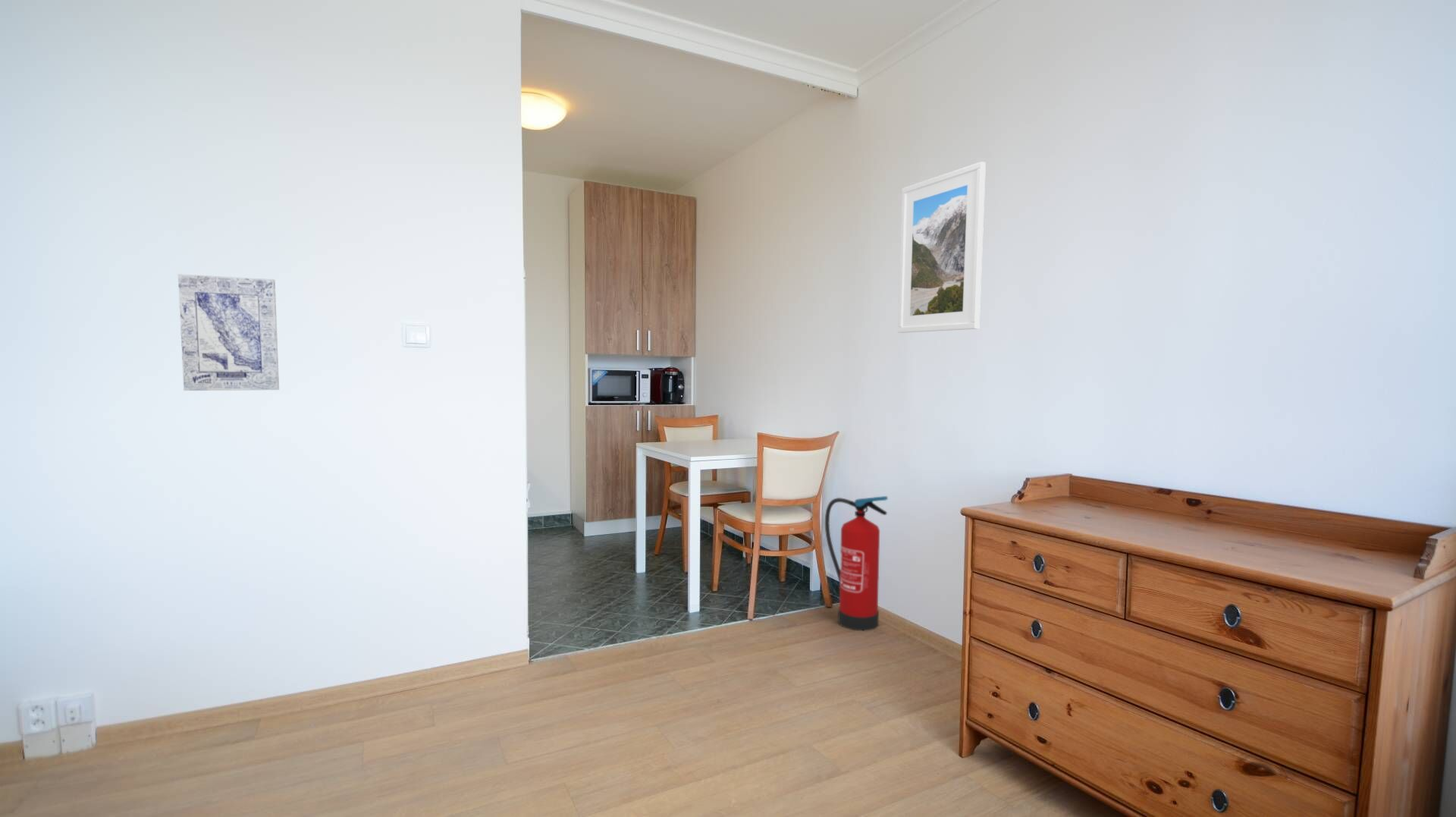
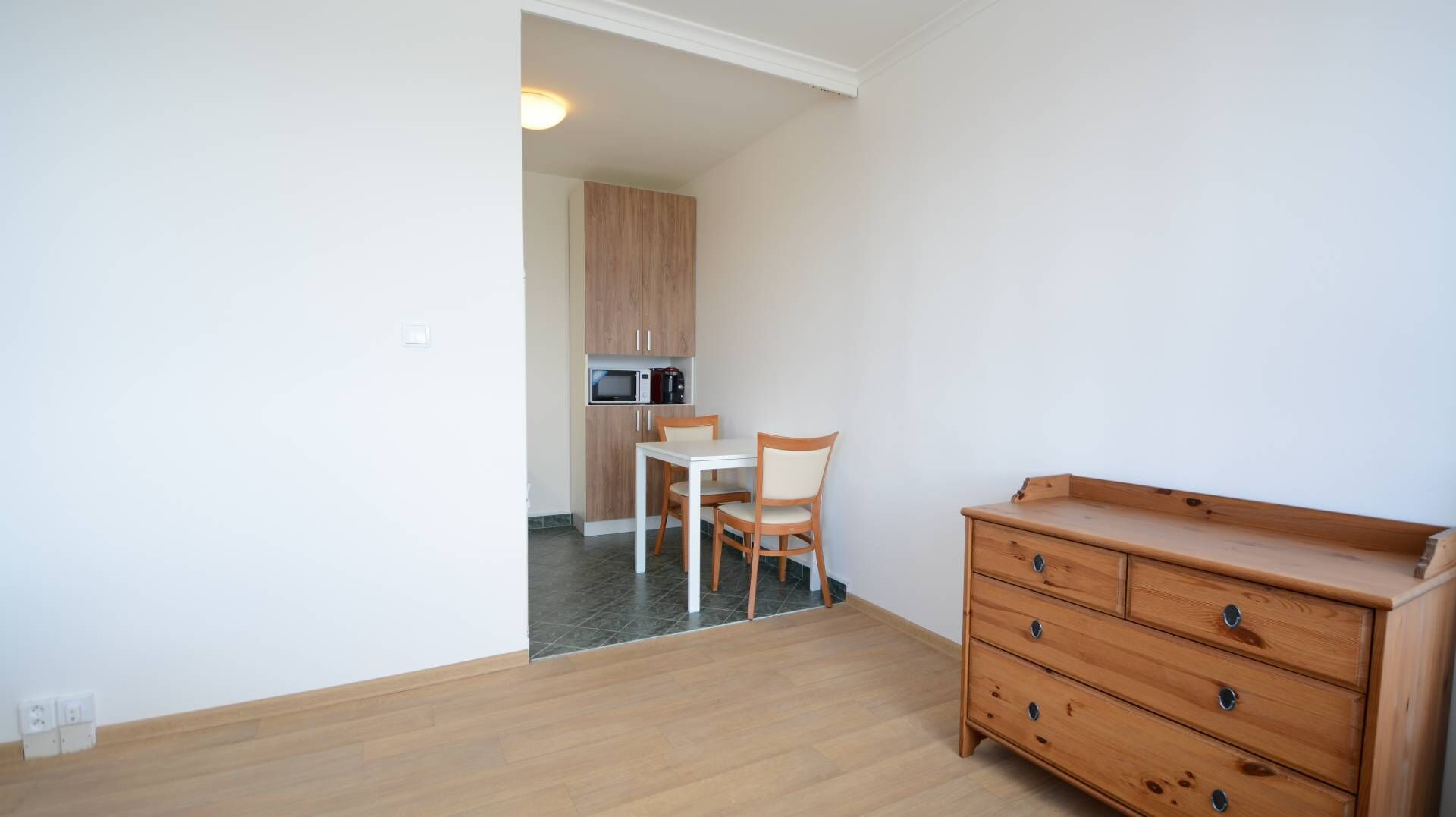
- wall art (230, 334)
- fire extinguisher (852, 553)
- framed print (938, 254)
